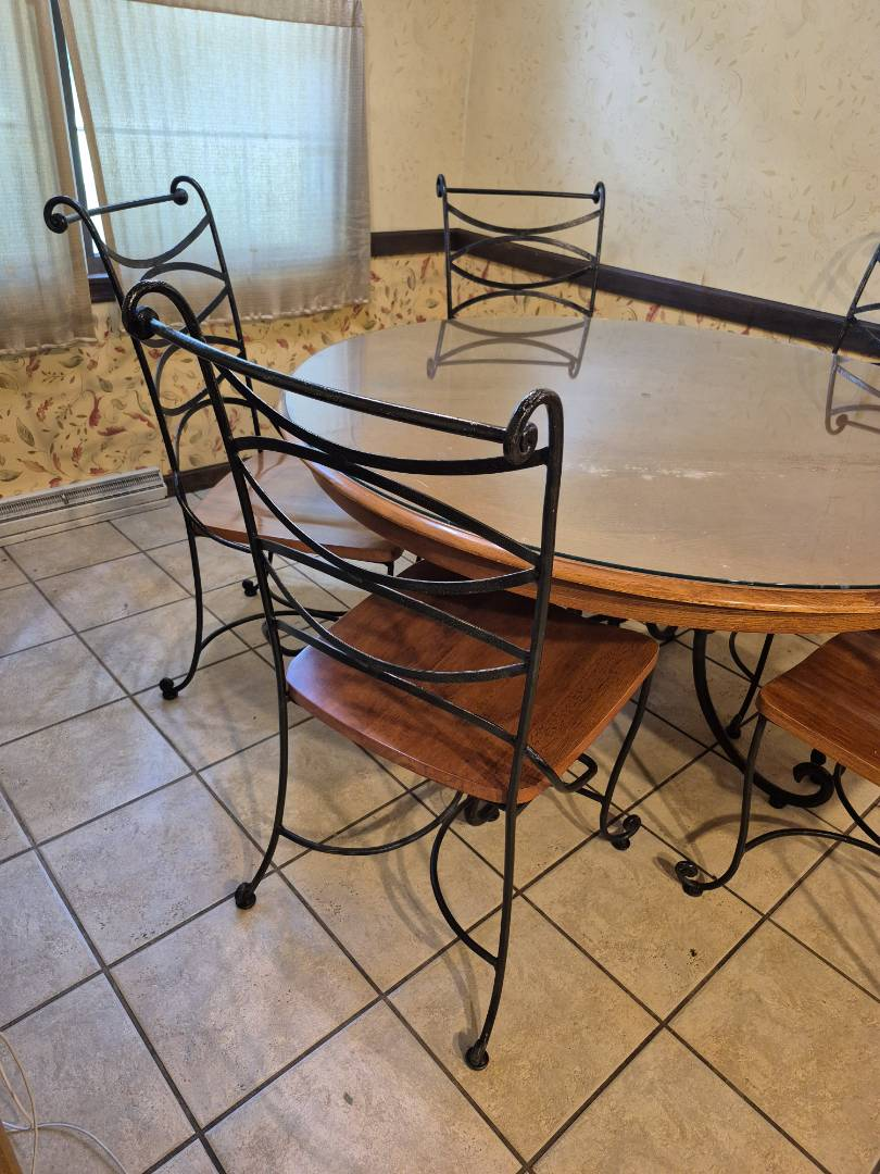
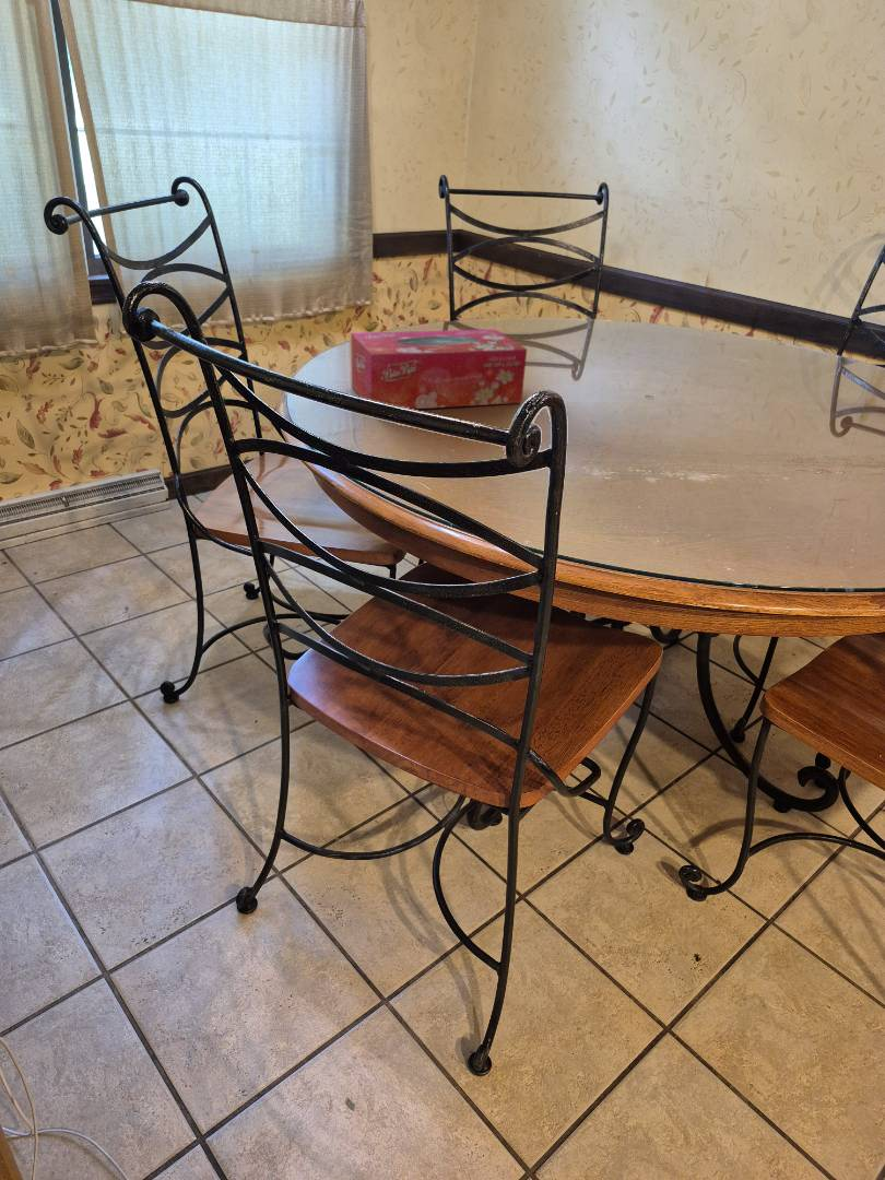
+ tissue box (436, 367)
